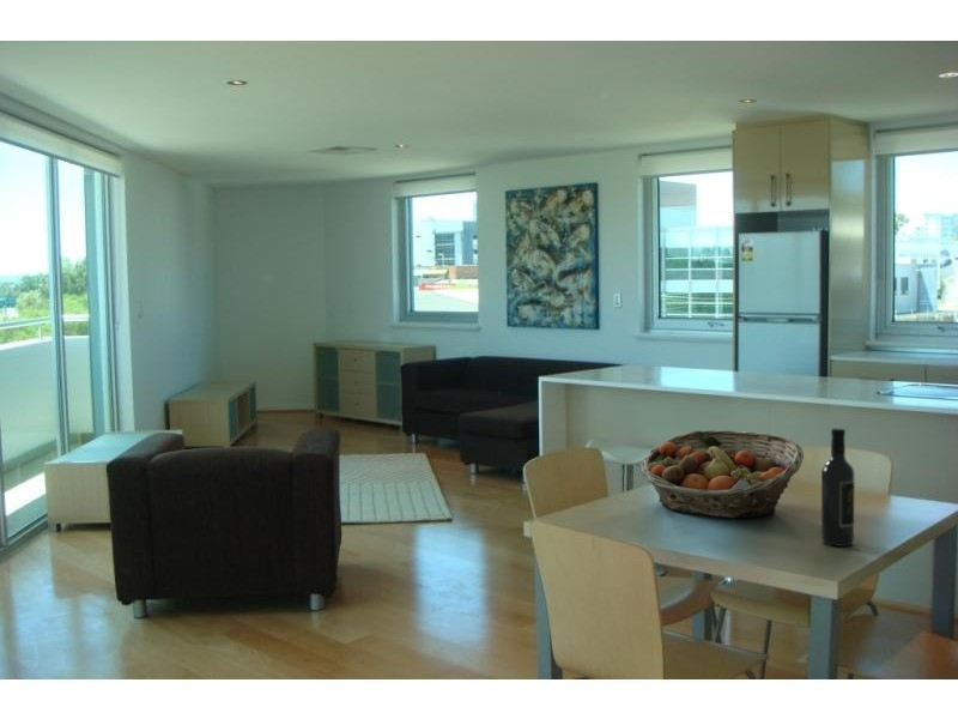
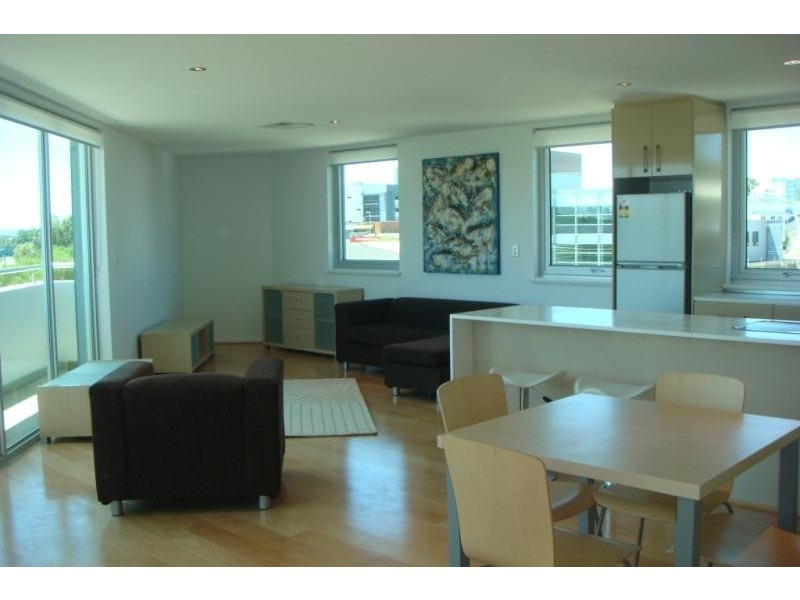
- fruit basket (720, 472)
- wine bottle (837, 485)
